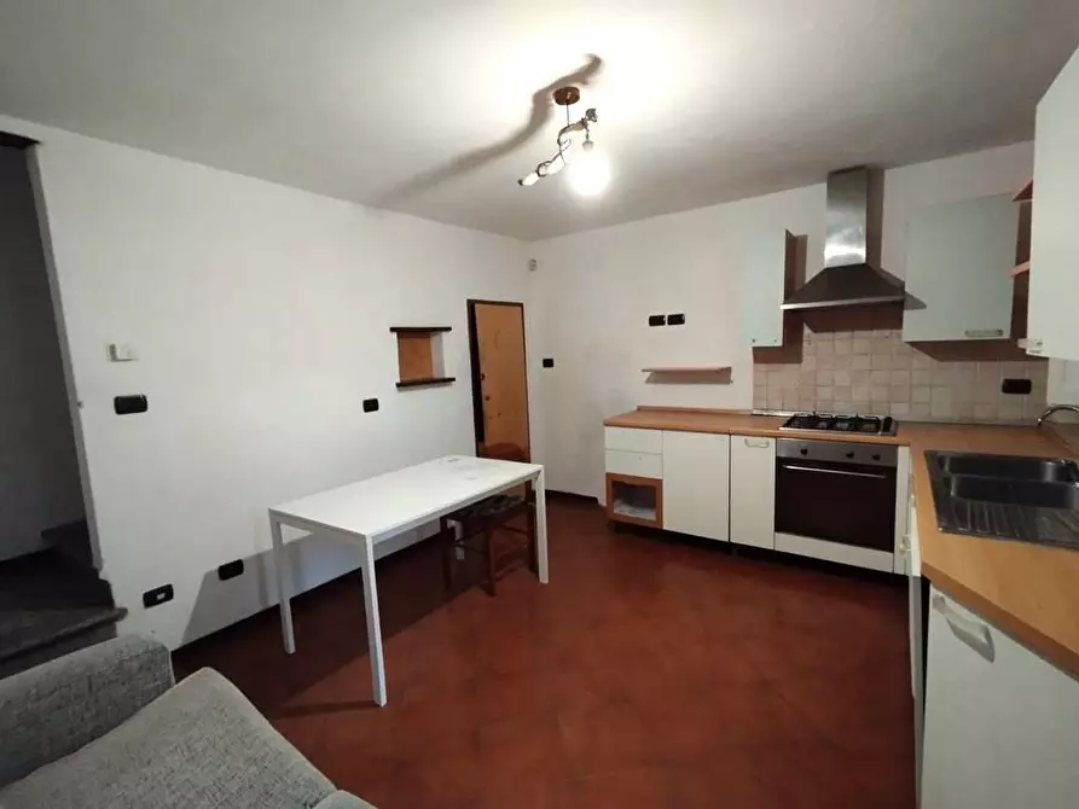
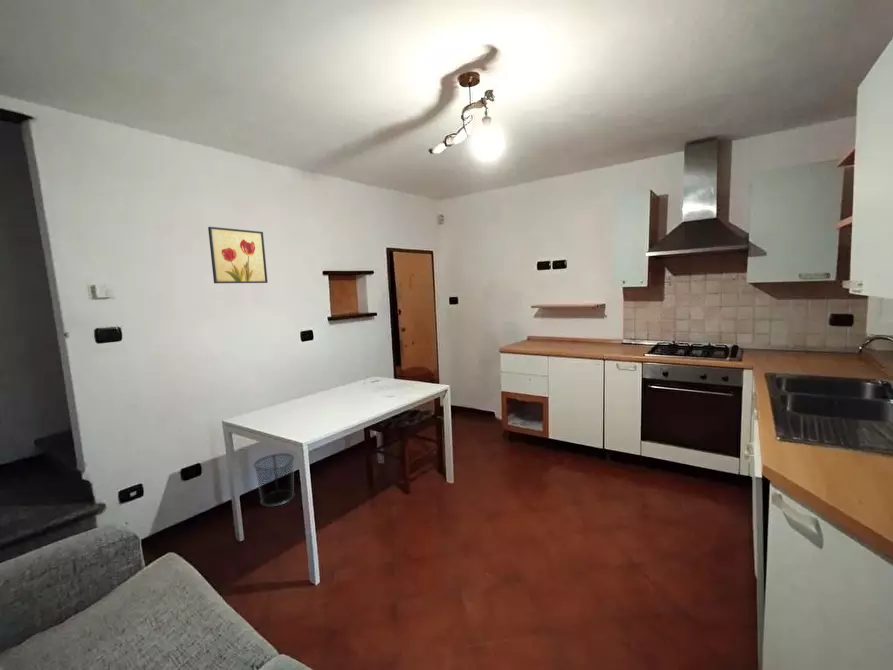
+ waste bin (275, 479)
+ wall art (238, 256)
